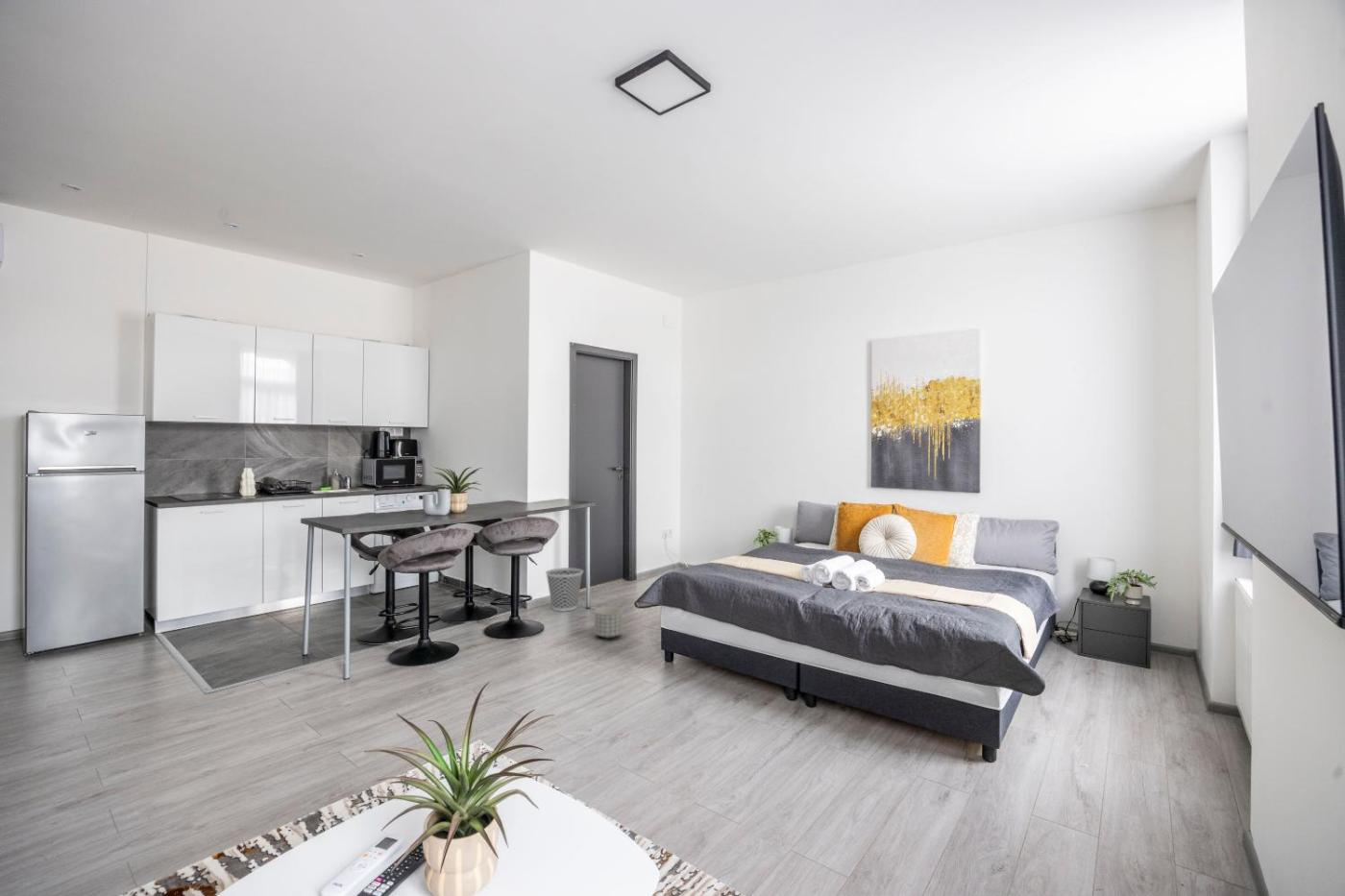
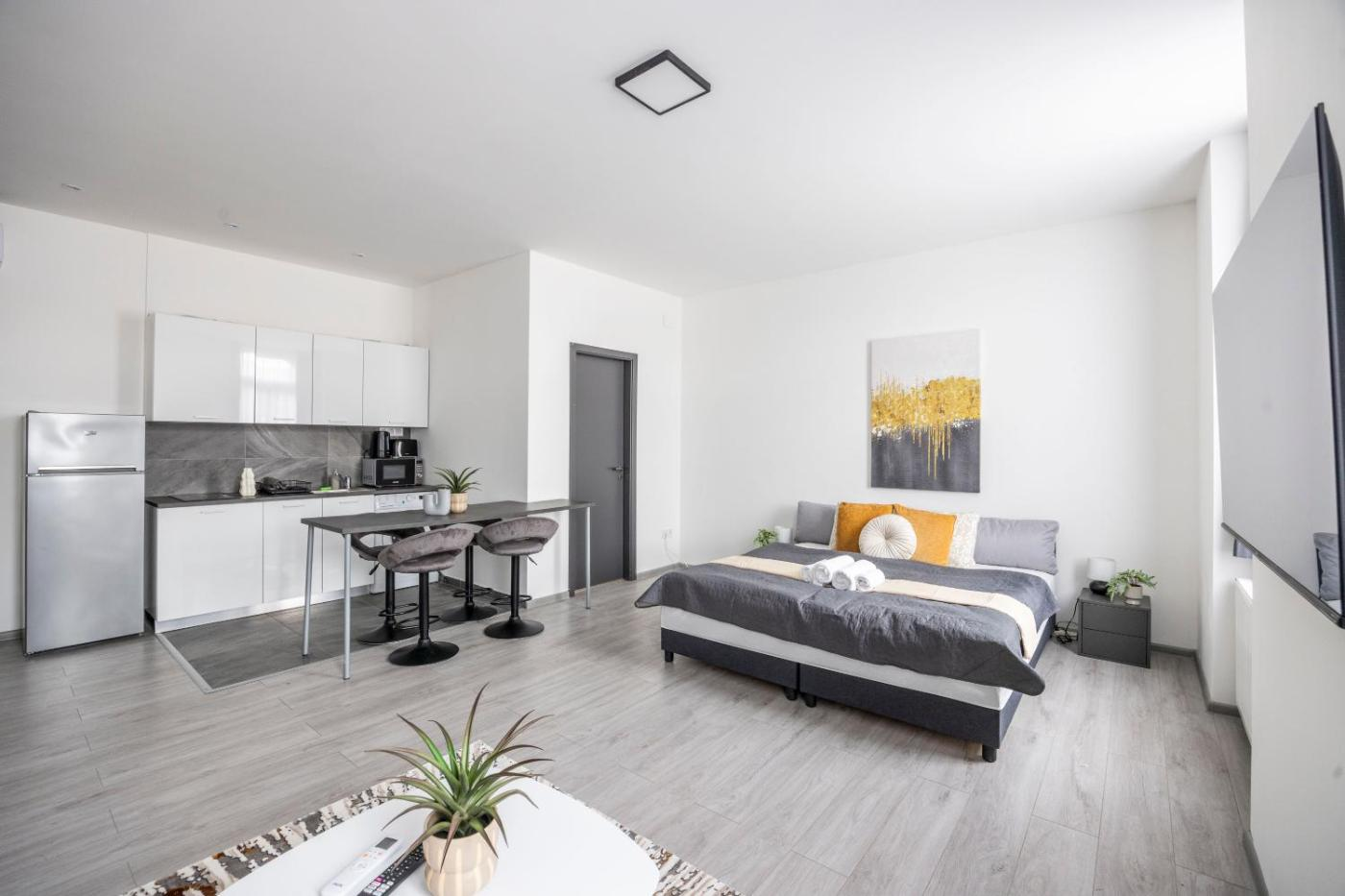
- planter (608, 623)
- wastebasket (564, 590)
